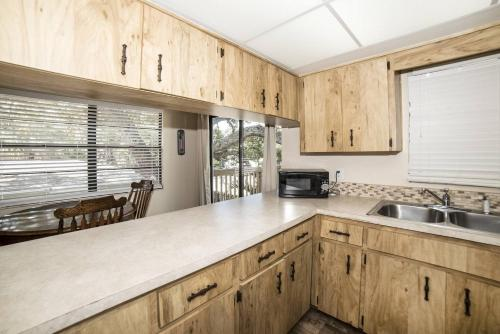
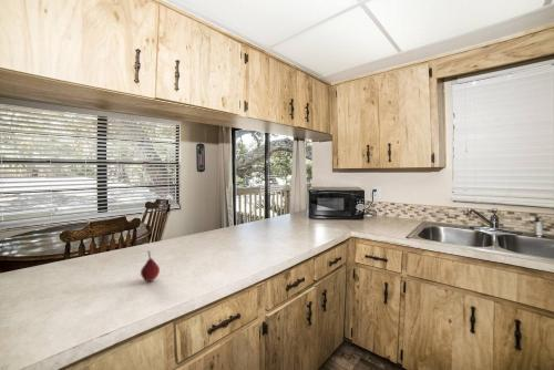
+ fruit (150, 265)
